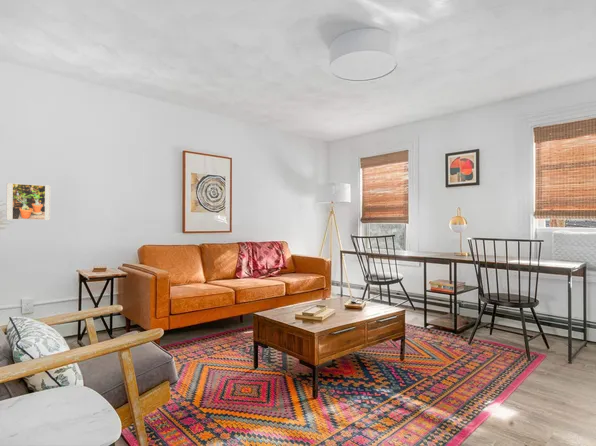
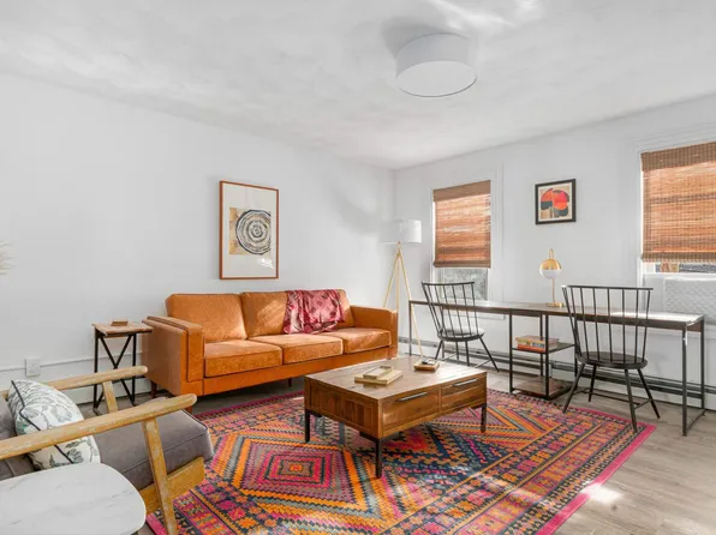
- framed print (28, 202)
